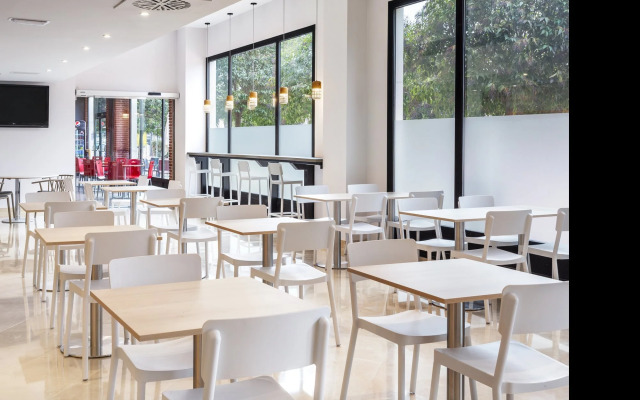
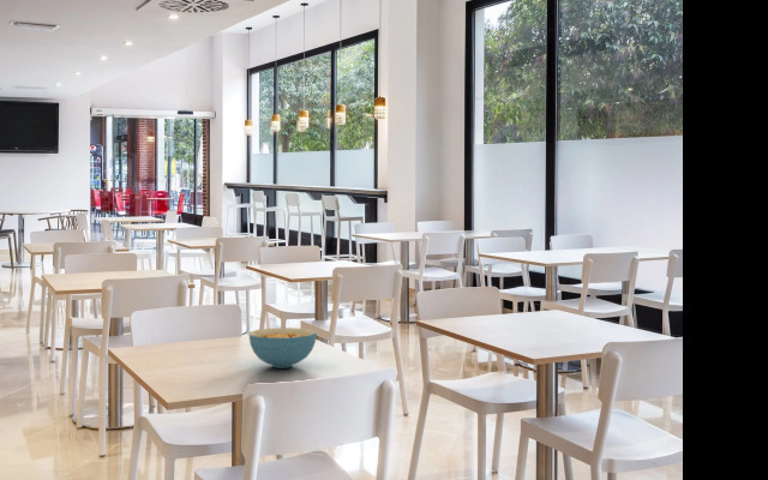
+ cereal bowl (282, 349)
